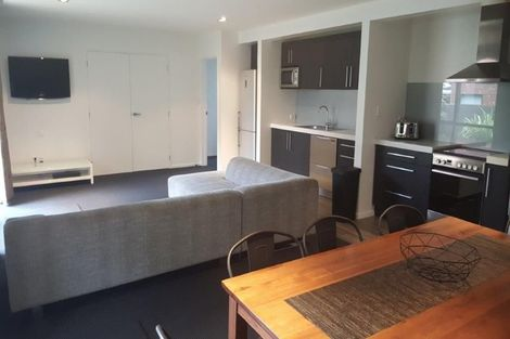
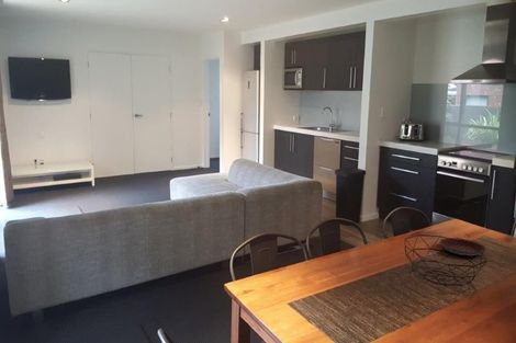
+ plate (461, 248)
